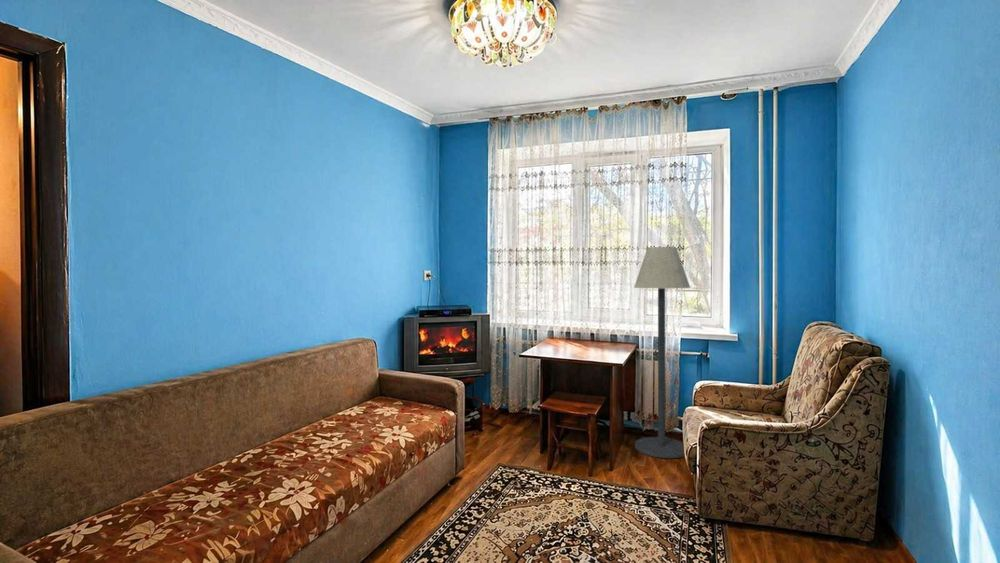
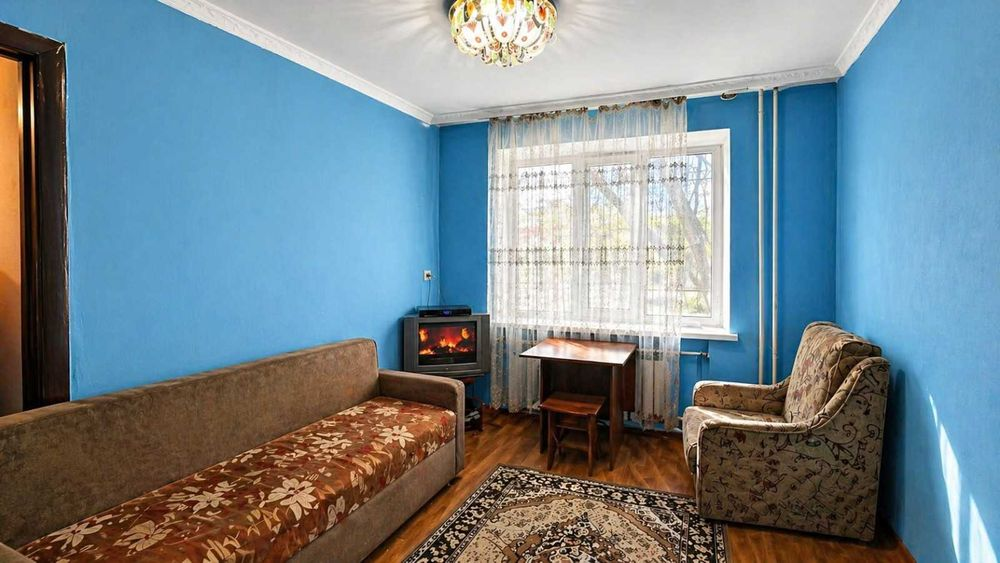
- floor lamp (661, 348)
